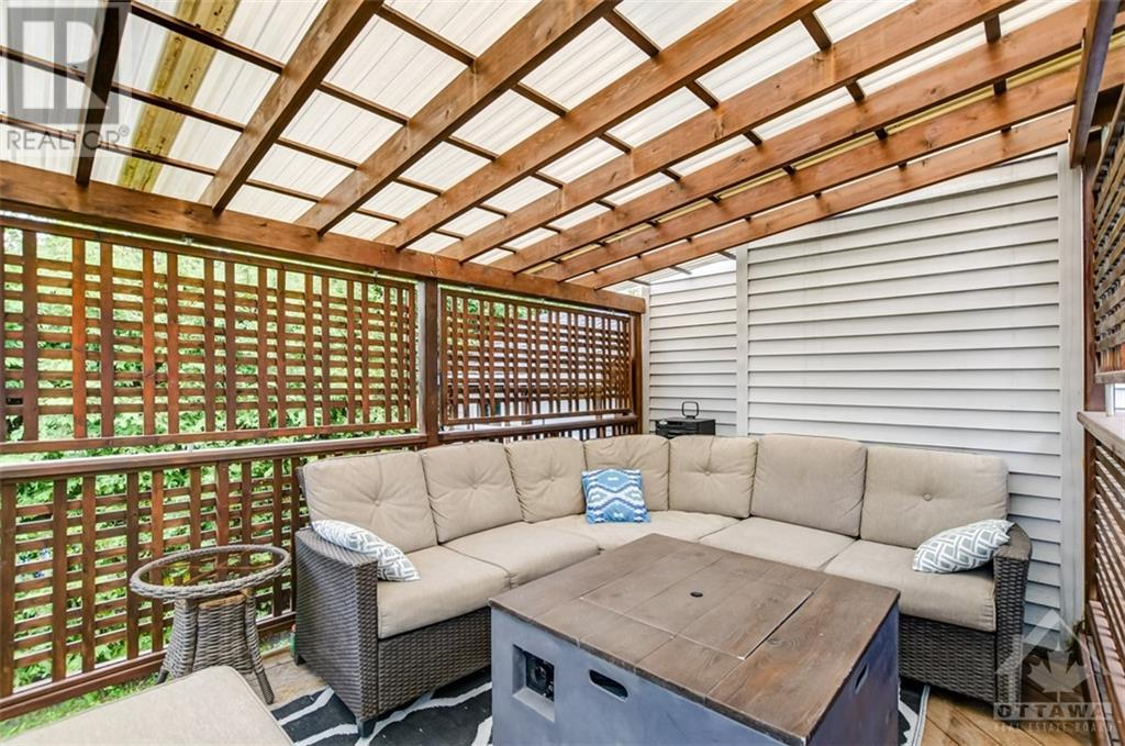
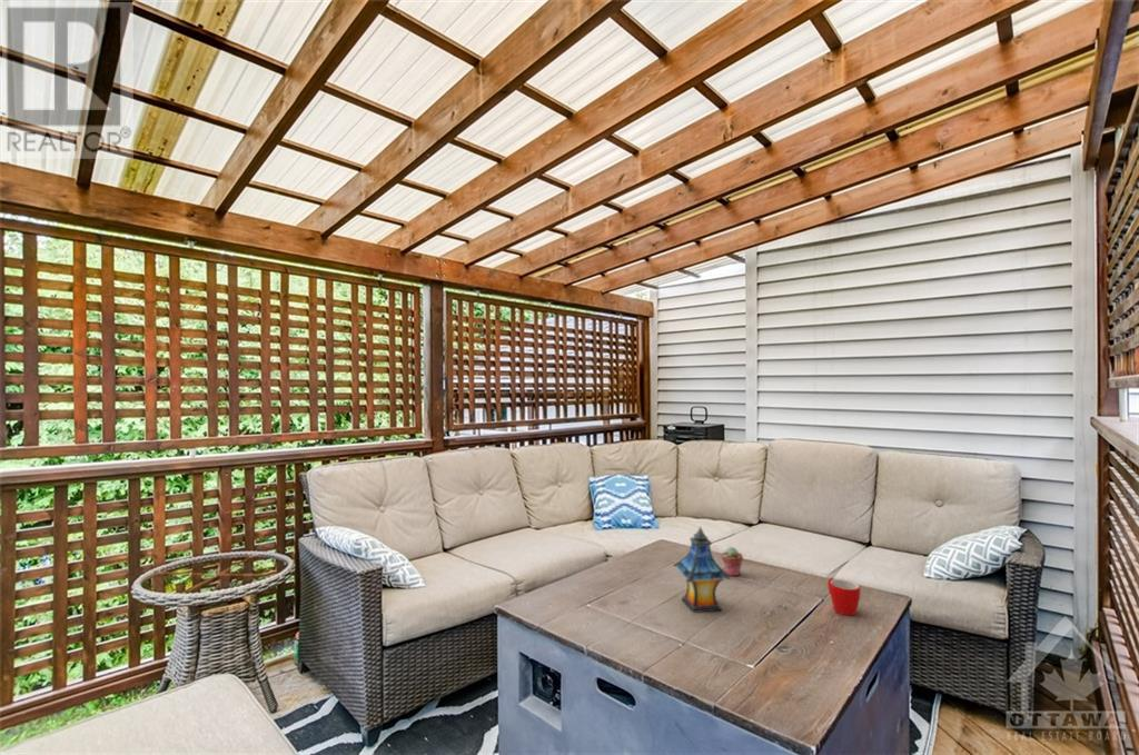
+ potted succulent (732, 559)
+ lantern (701, 565)
+ mug (841, 595)
